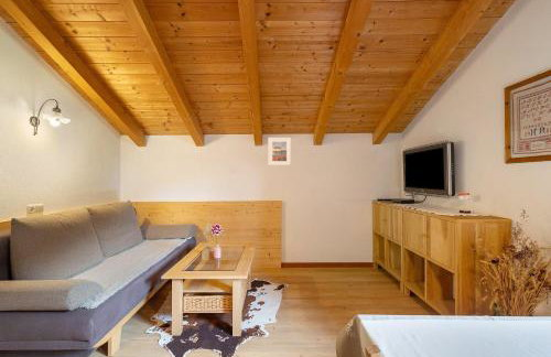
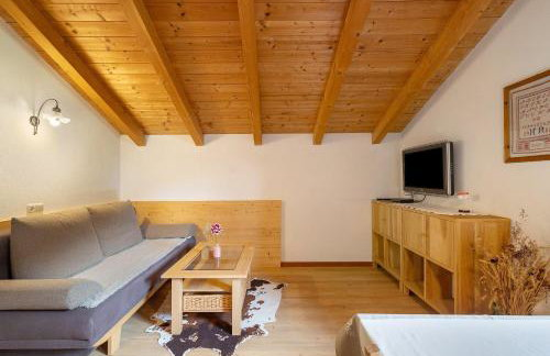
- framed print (279, 151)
